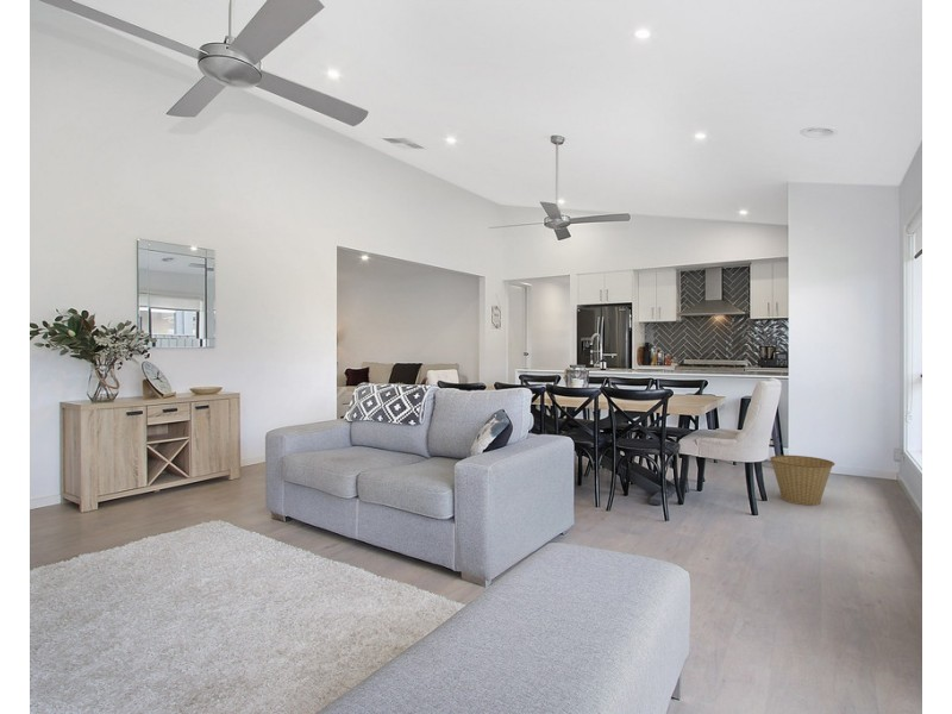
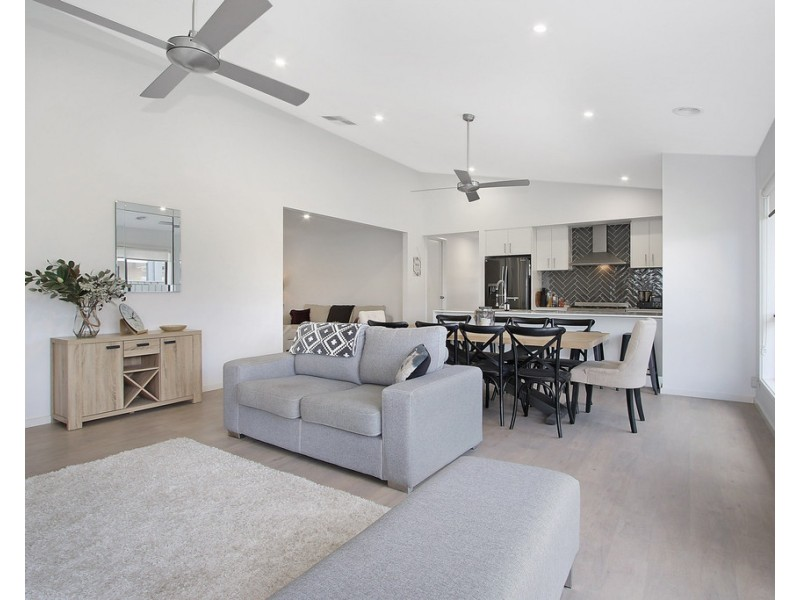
- basket (801, 480)
